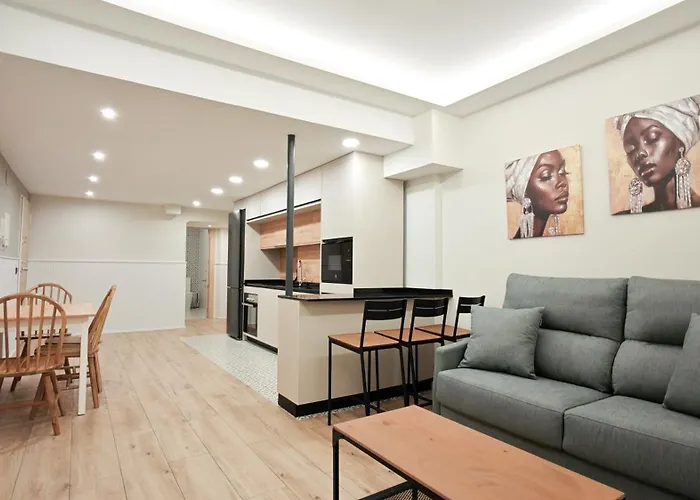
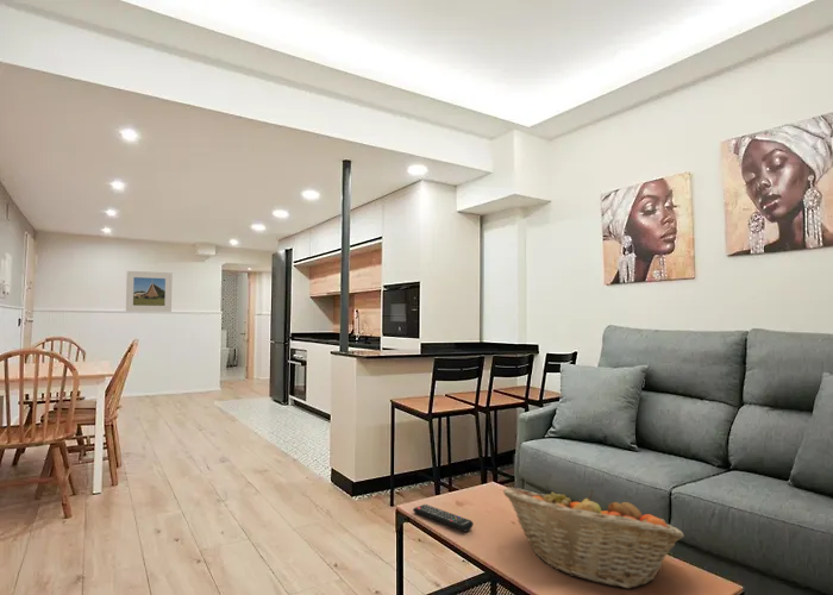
+ fruit basket (585, 524)
+ remote control (441, 516)
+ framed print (149, 292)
